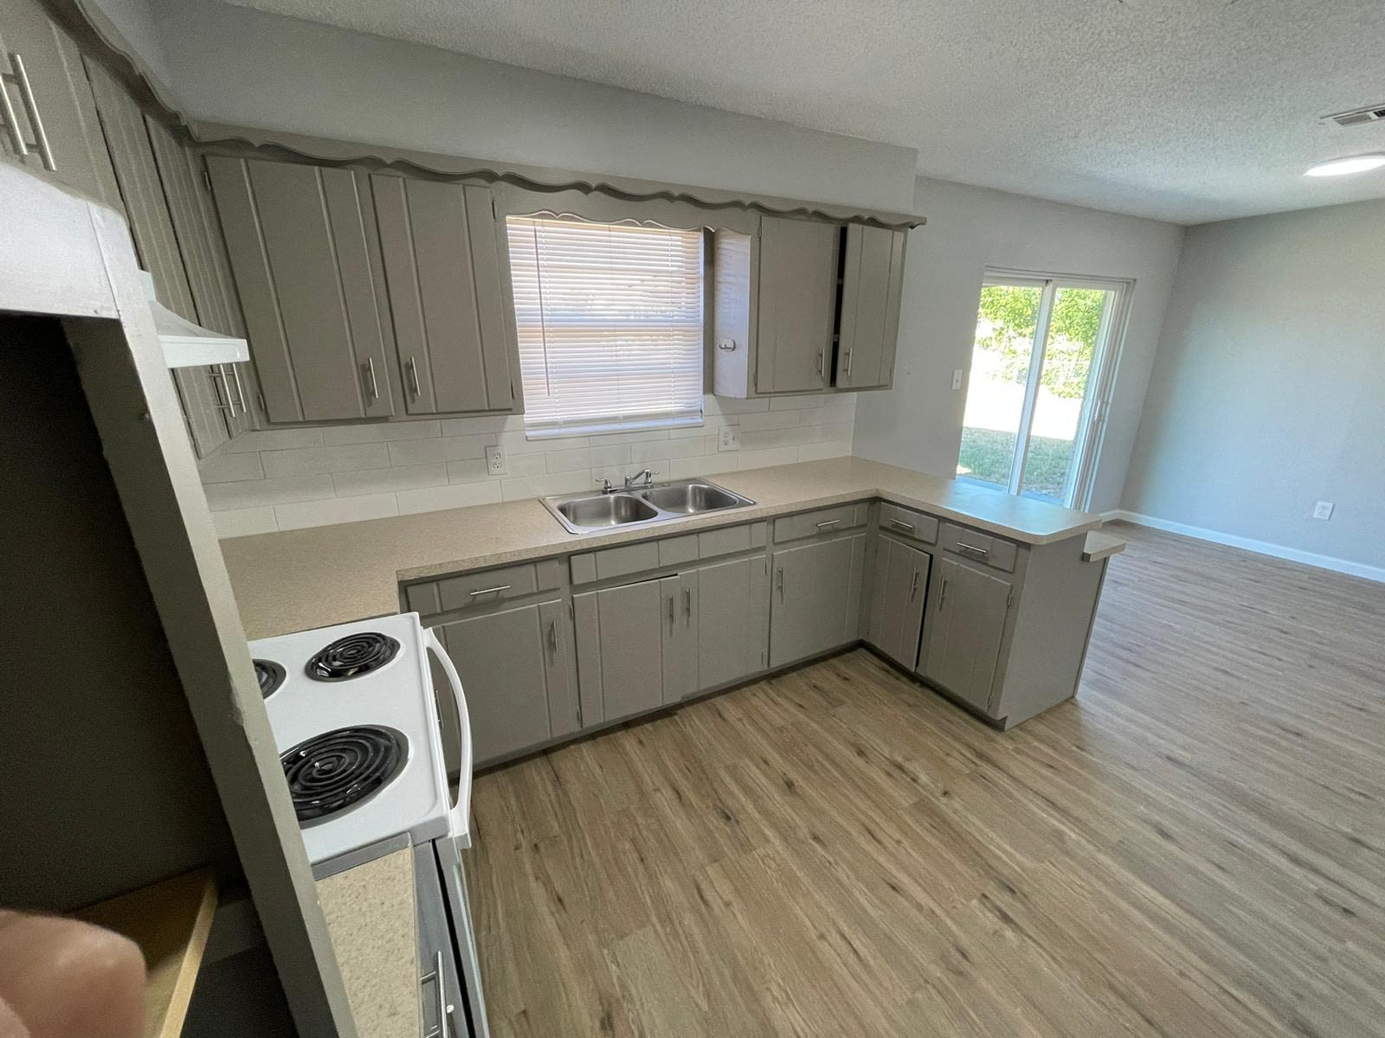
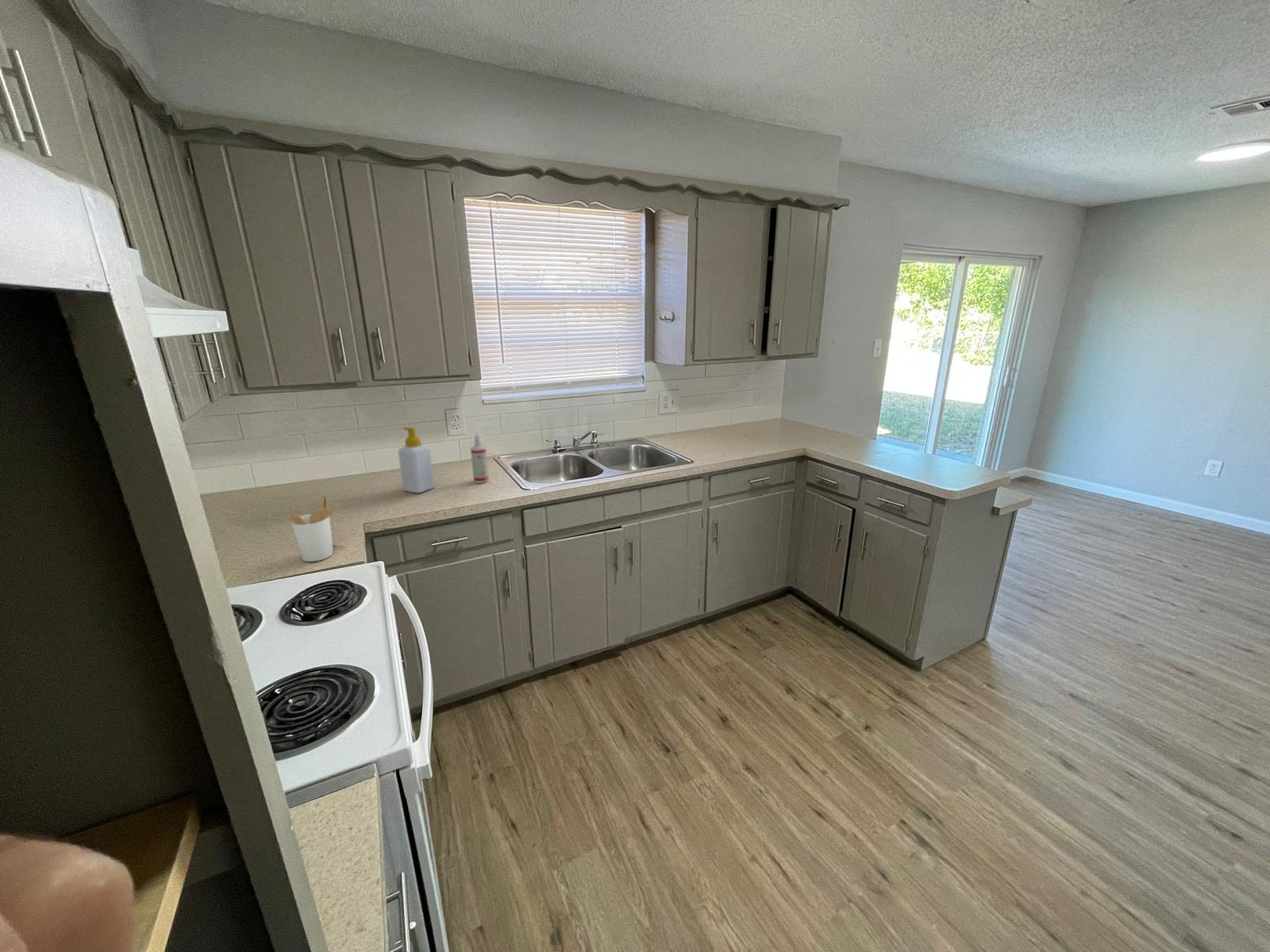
+ utensil holder (318, 529)
+ spray bottle (479, 458)
+ soap bottle (415, 459)
